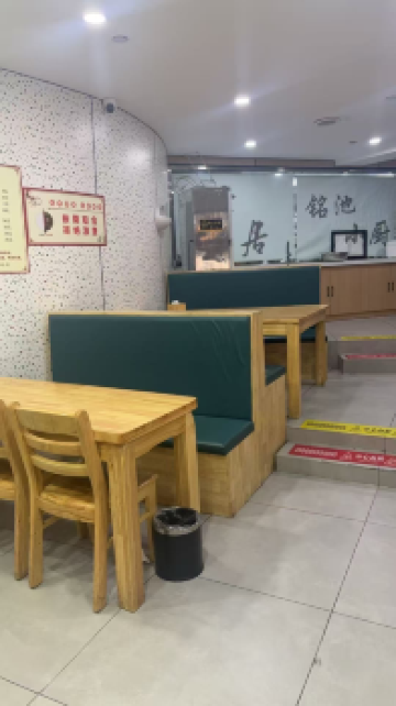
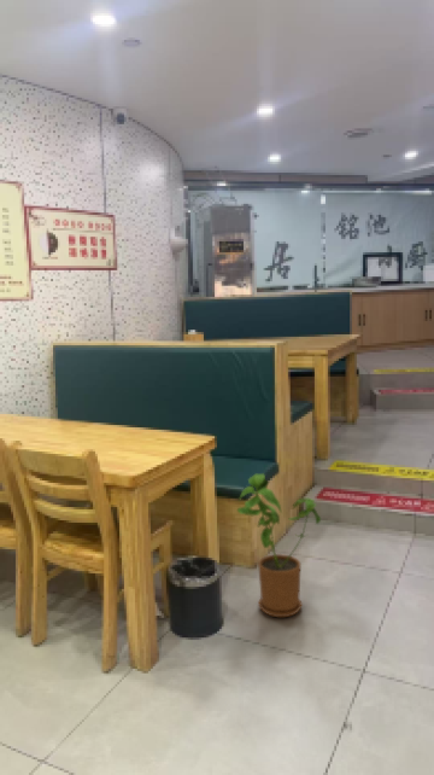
+ house plant (272, 540)
